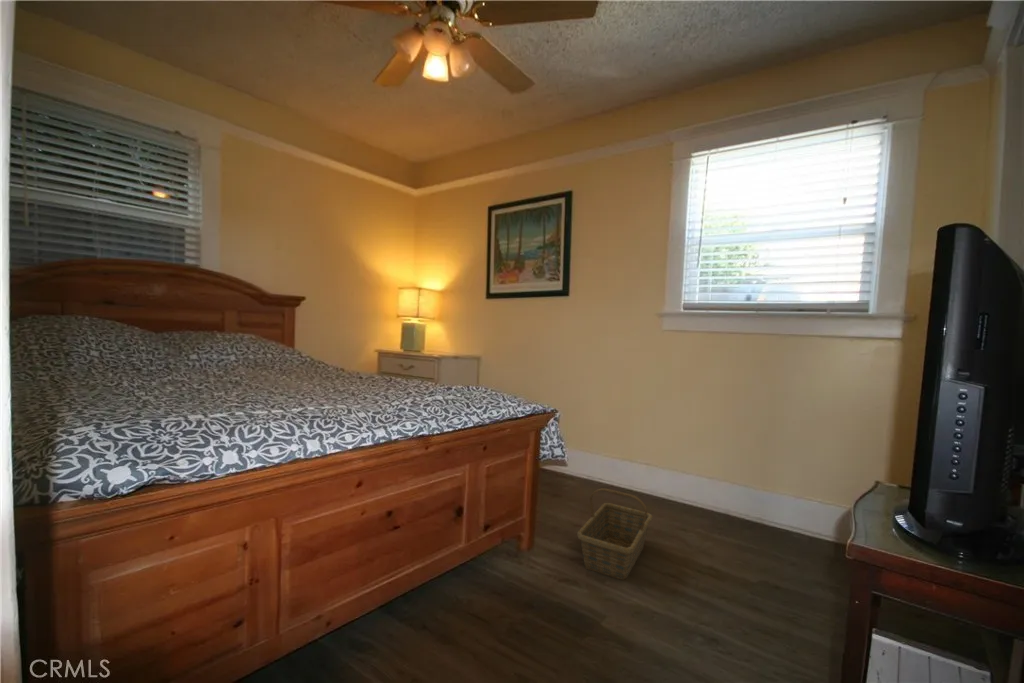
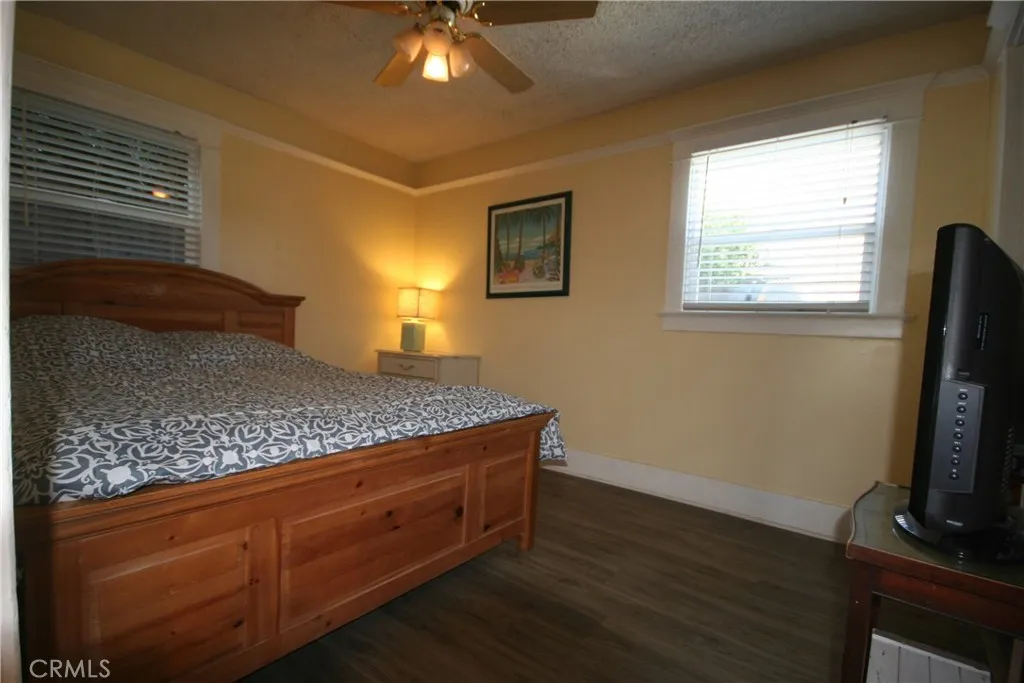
- basket (616, 524)
